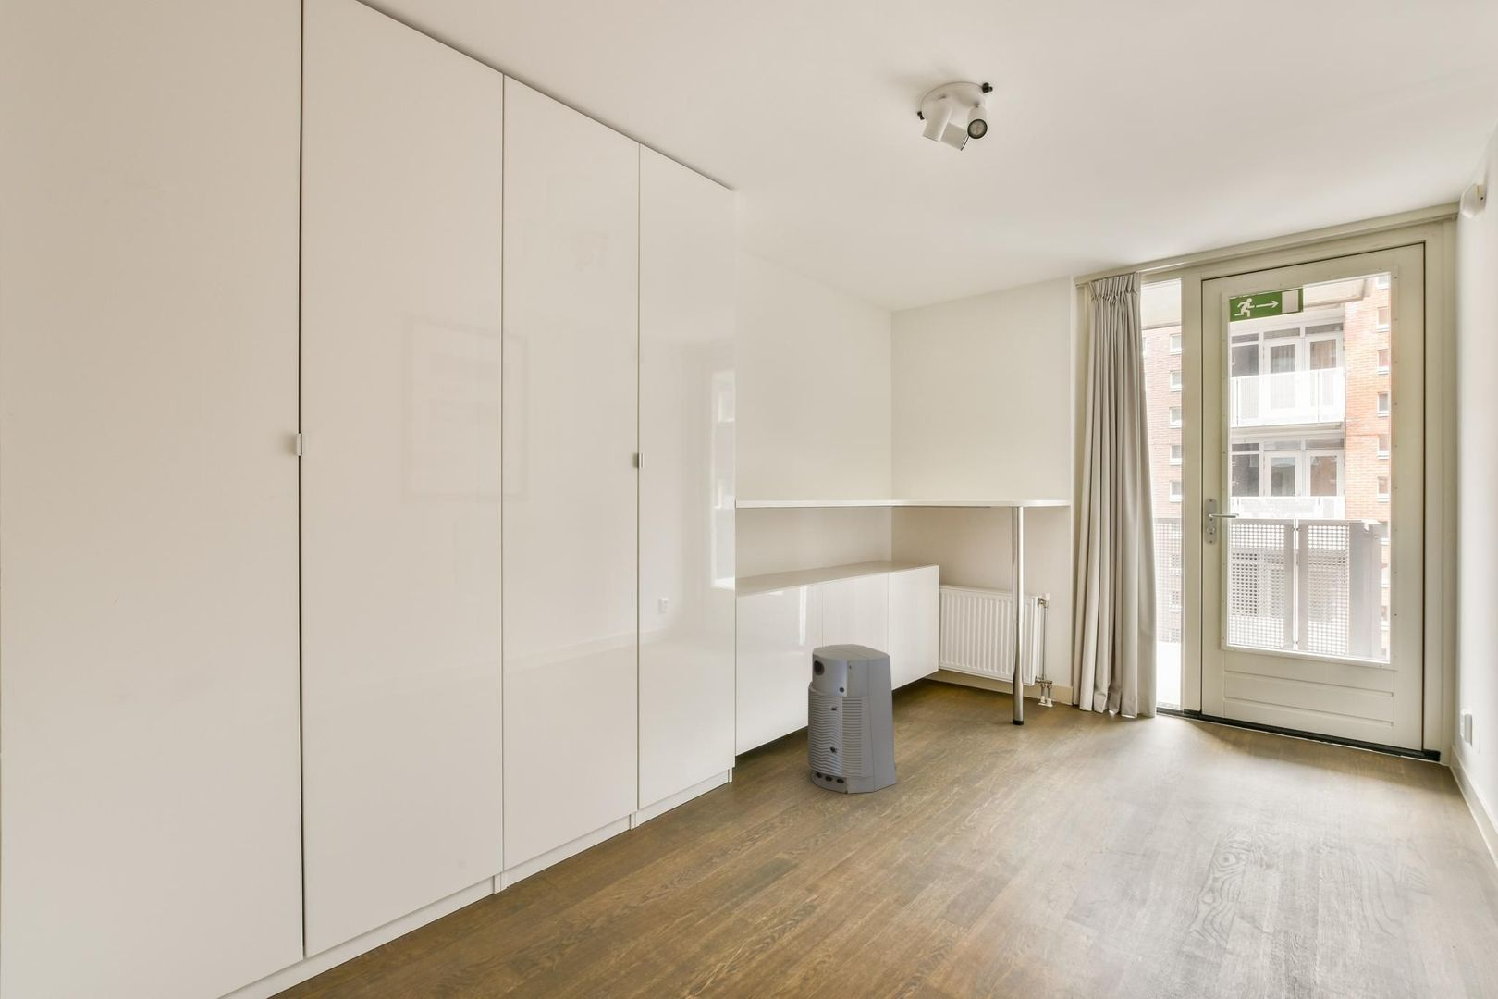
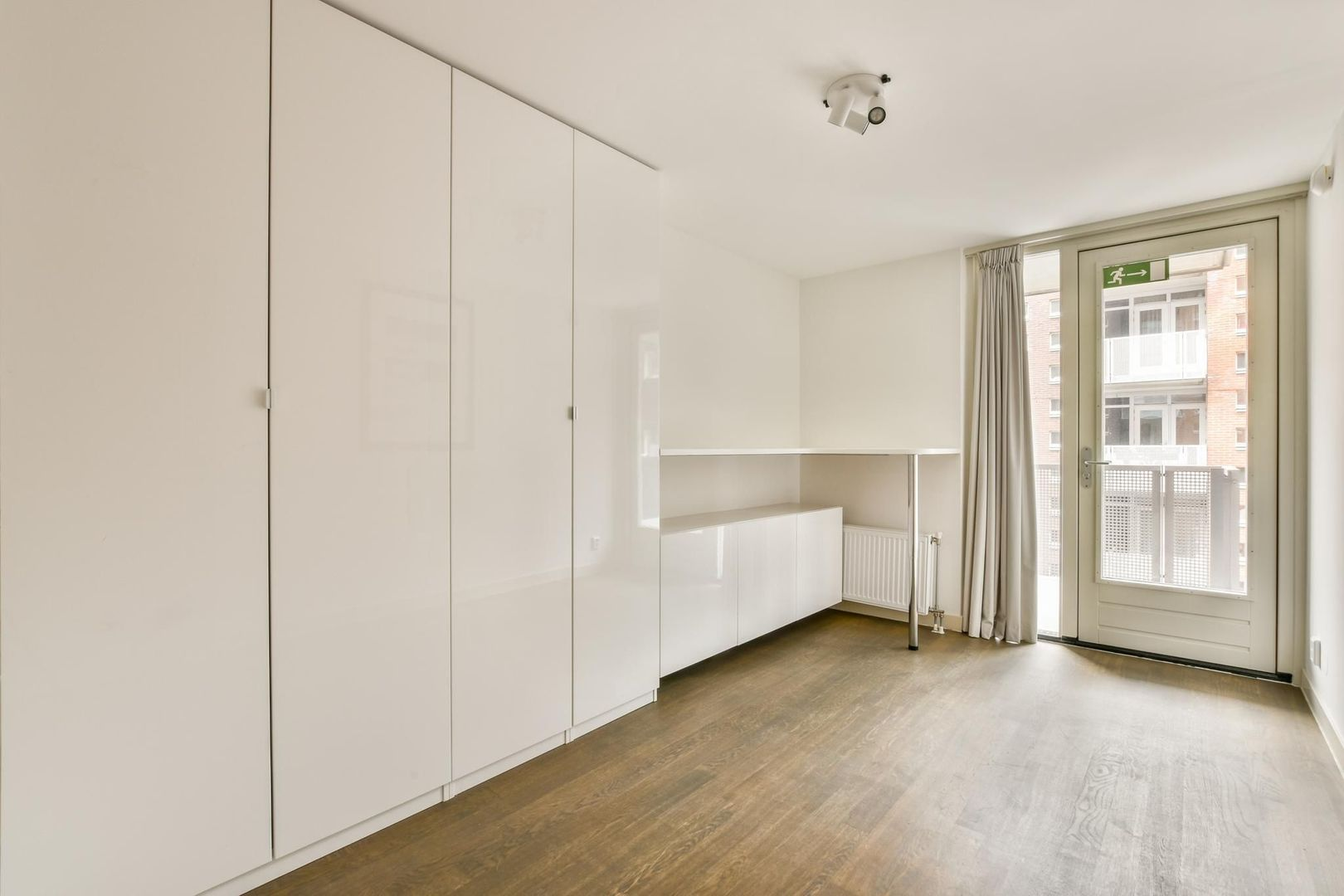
- air purifier (848, 714)
